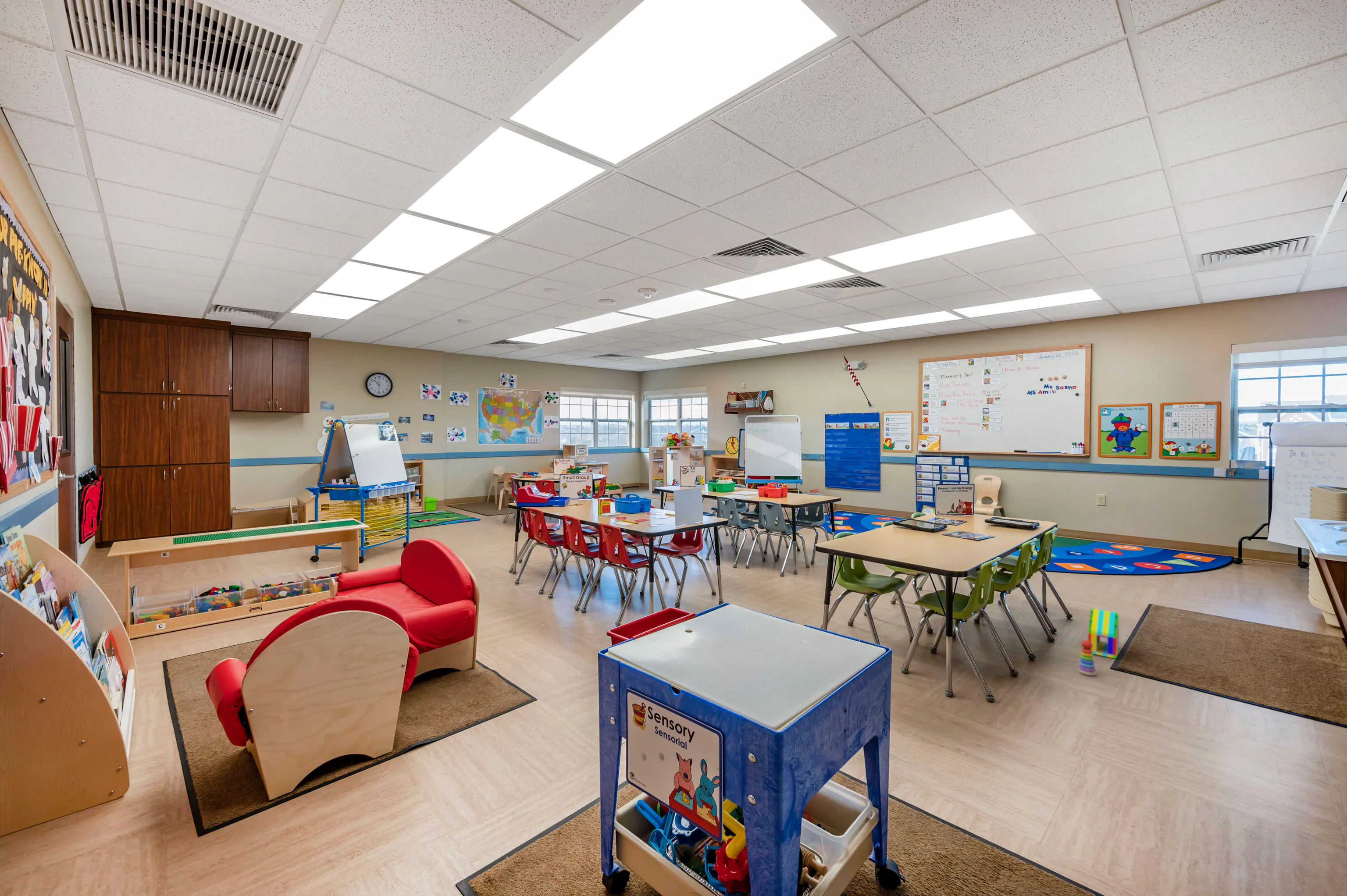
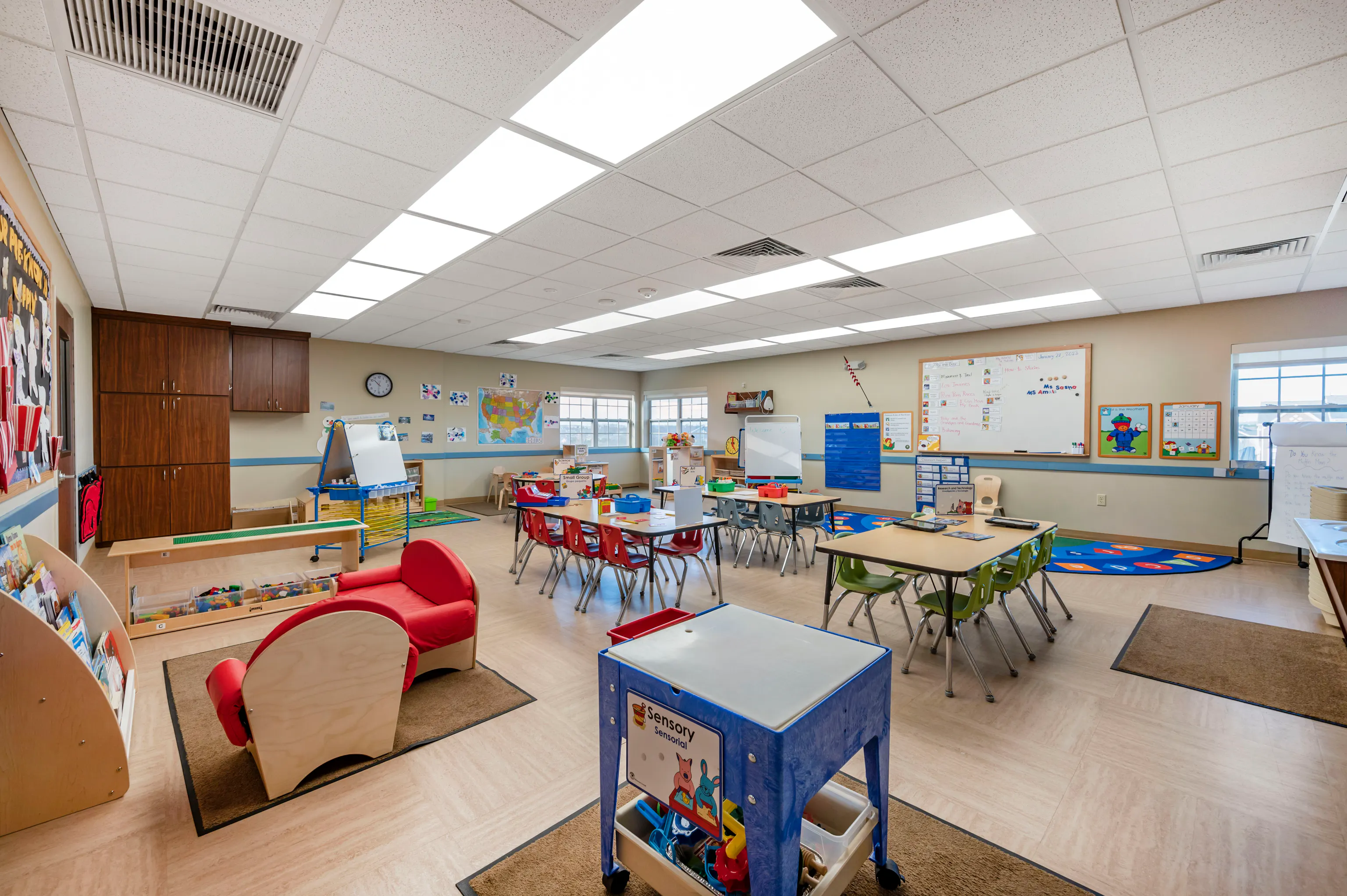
- stacking toy (1087, 657)
- toy house (1104, 630)
